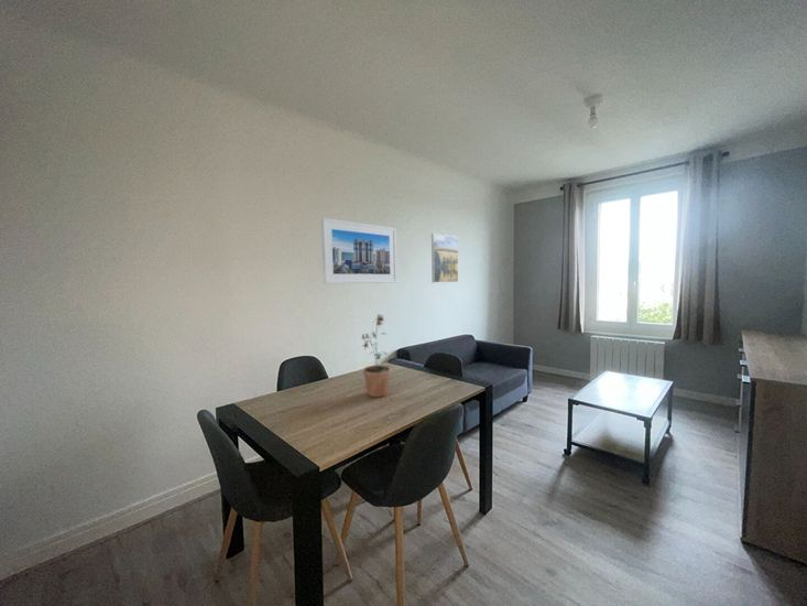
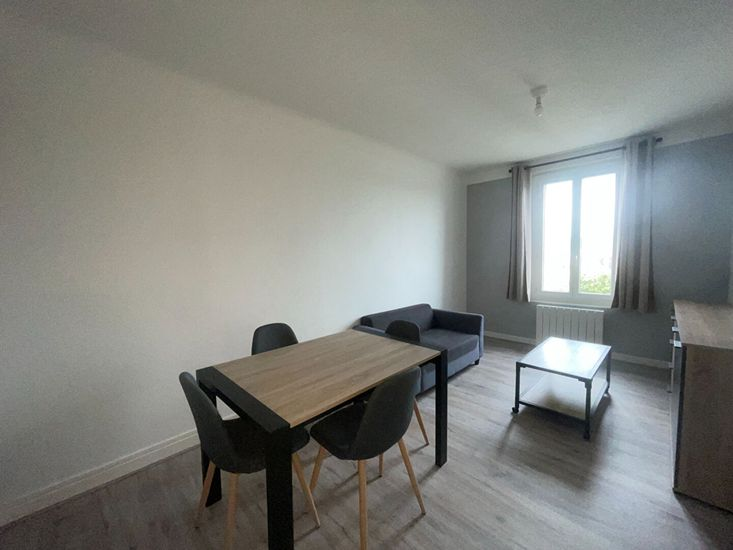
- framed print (445, 259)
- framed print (362, 253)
- potted plant (374, 355)
